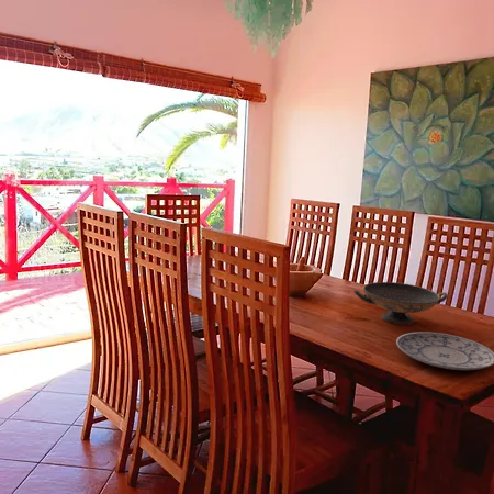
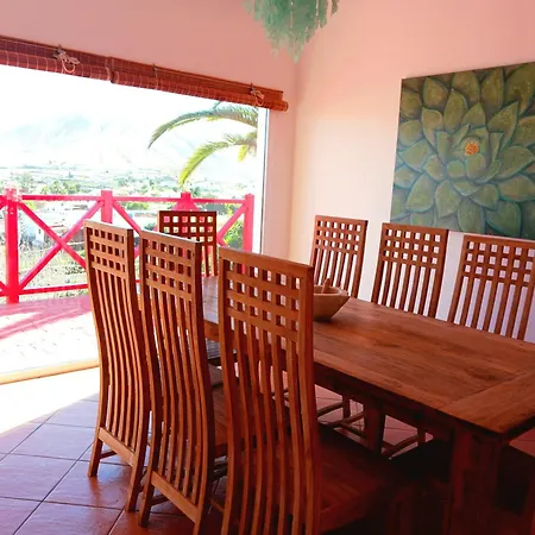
- decorative bowl (398, 305)
- plate (445, 352)
